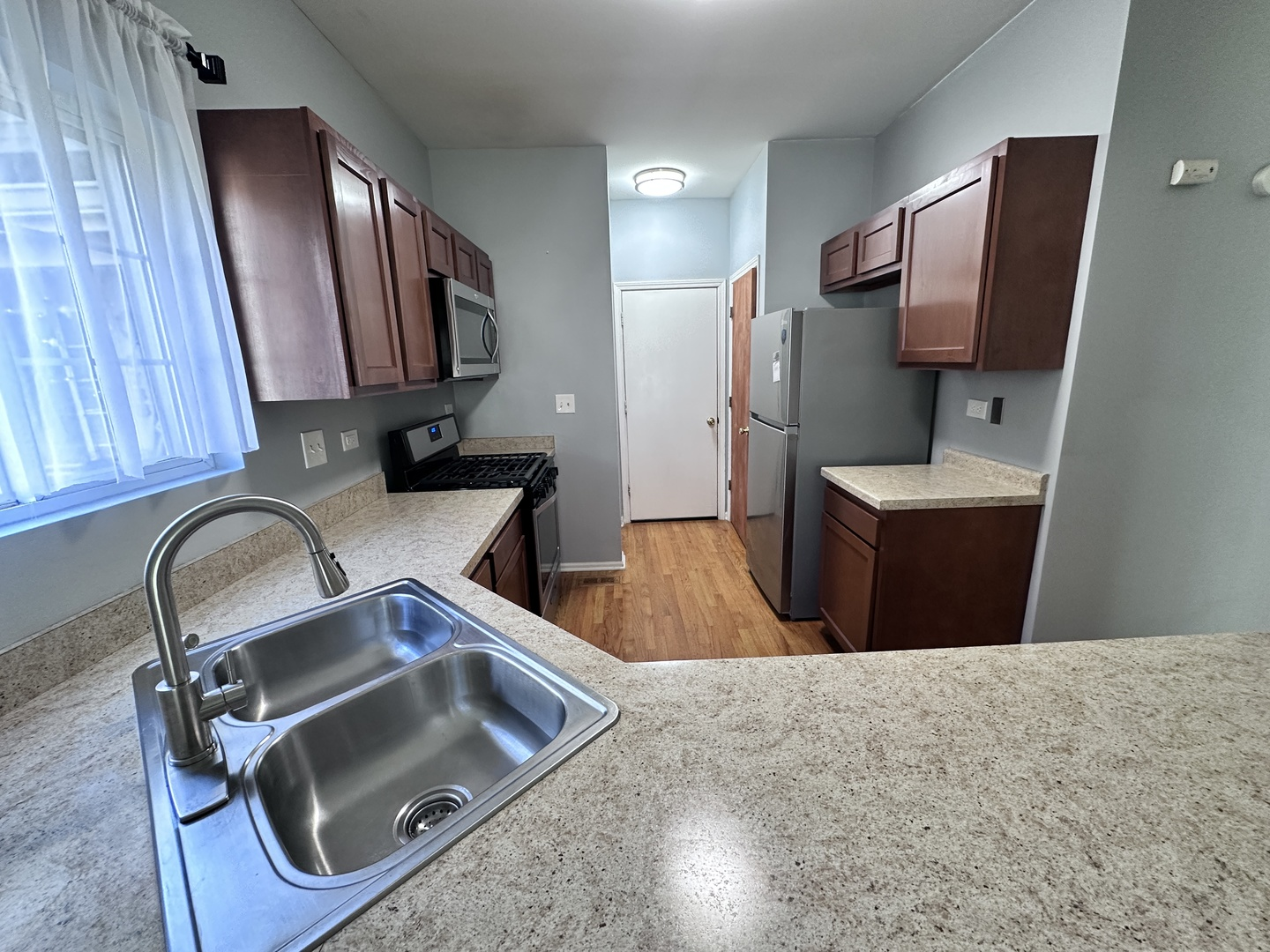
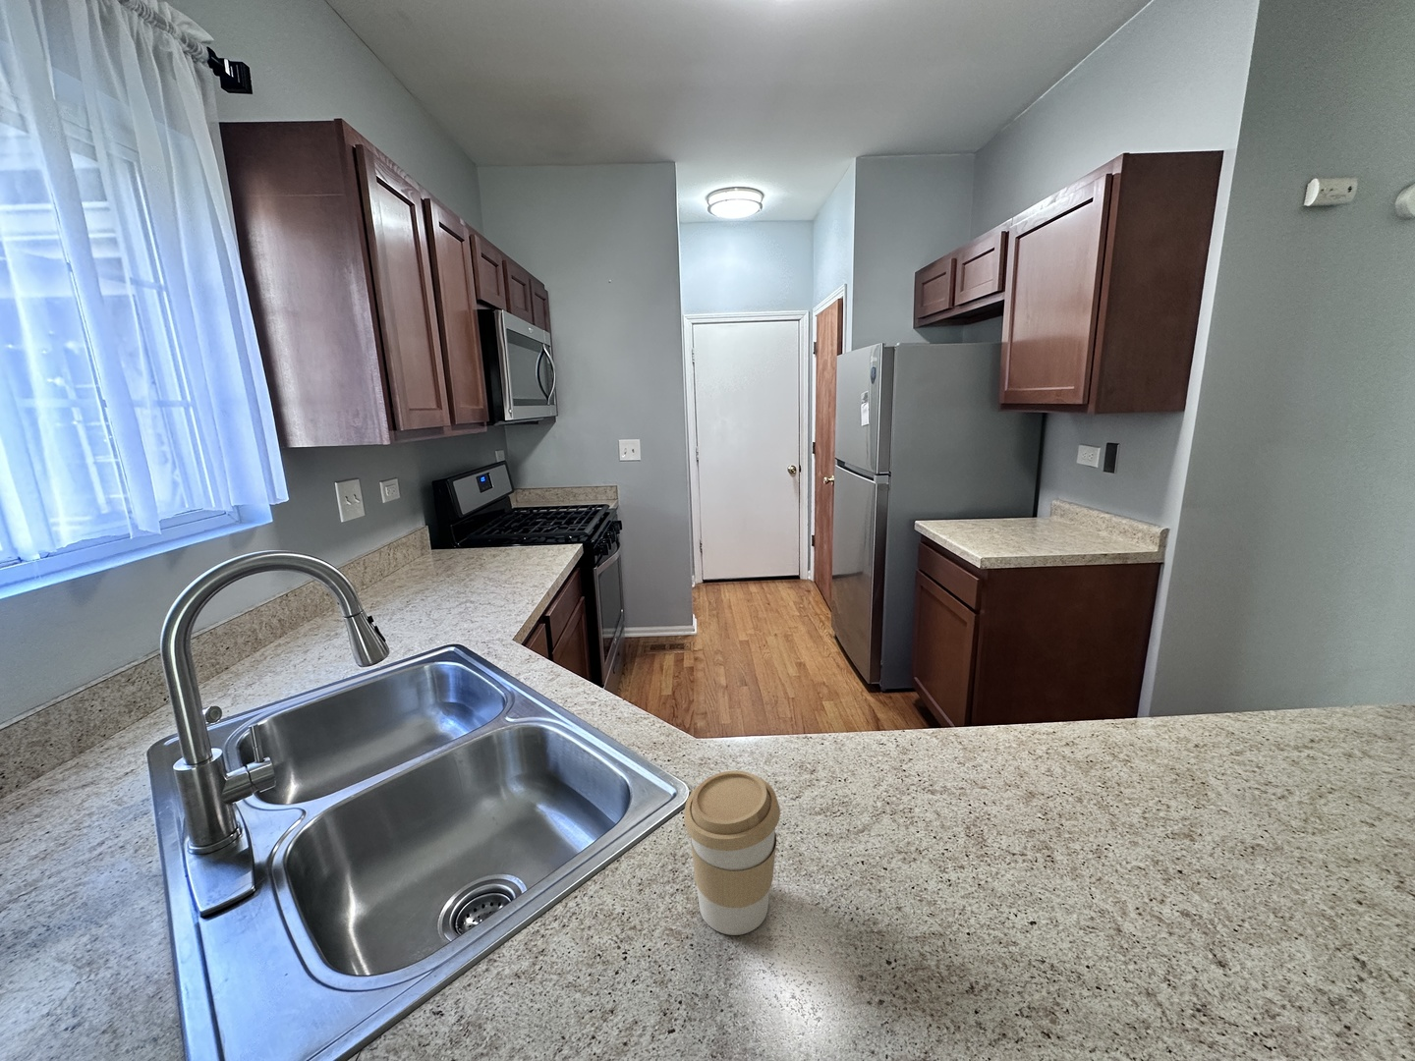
+ coffee cup (732, 848)
